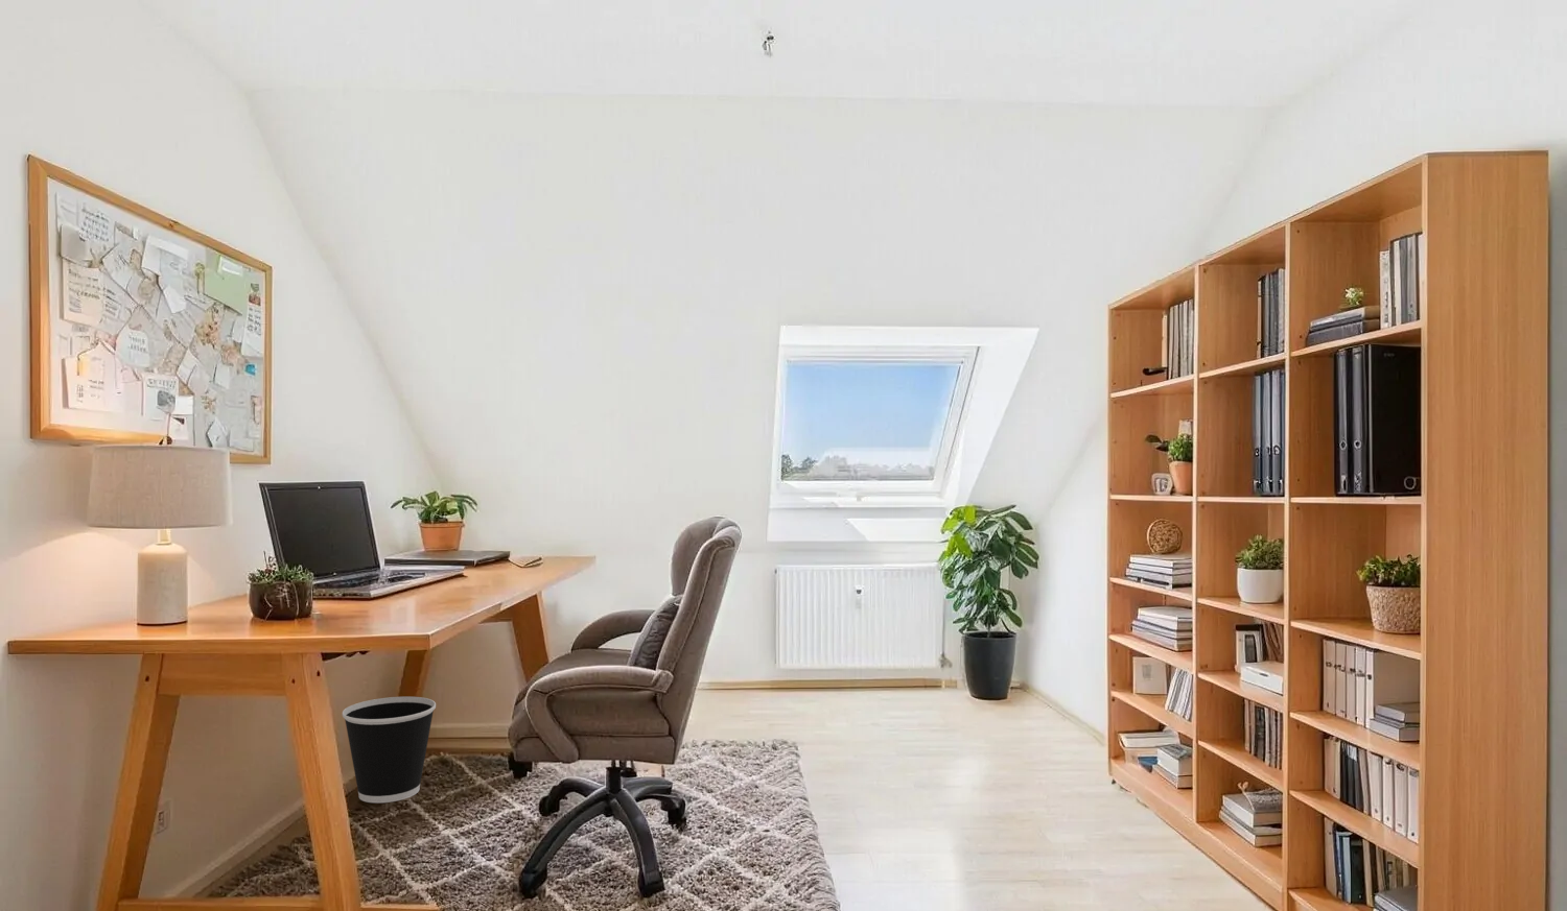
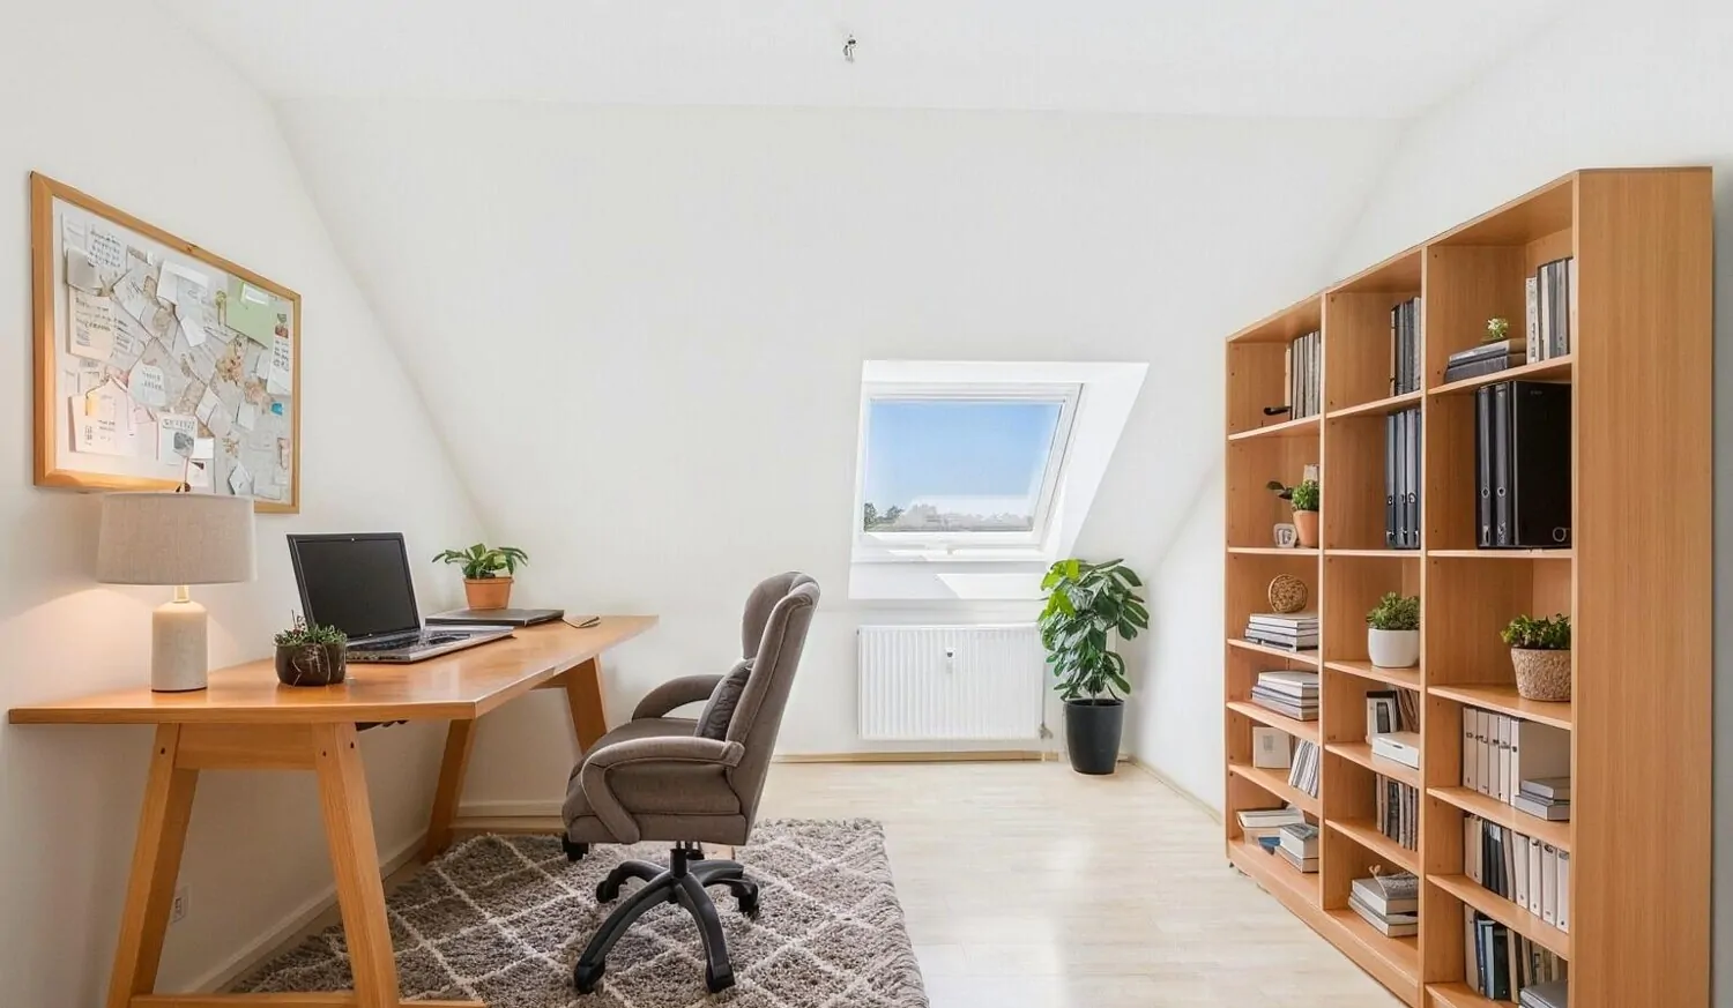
- wastebasket (390, 749)
